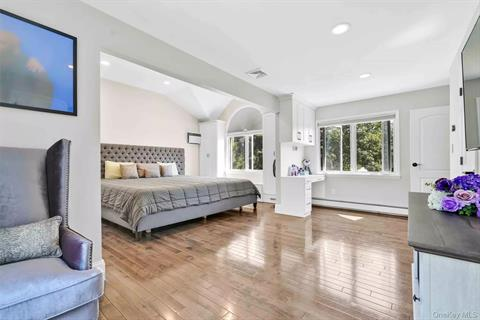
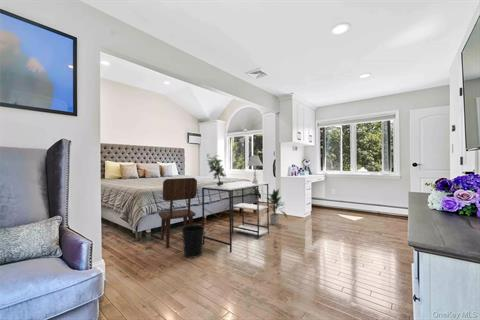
+ dining chair (177, 210)
+ table lamp (255, 167)
+ wastebasket (193, 241)
+ indoor plant (275, 206)
+ desk (239, 207)
+ potted plant (216, 170)
